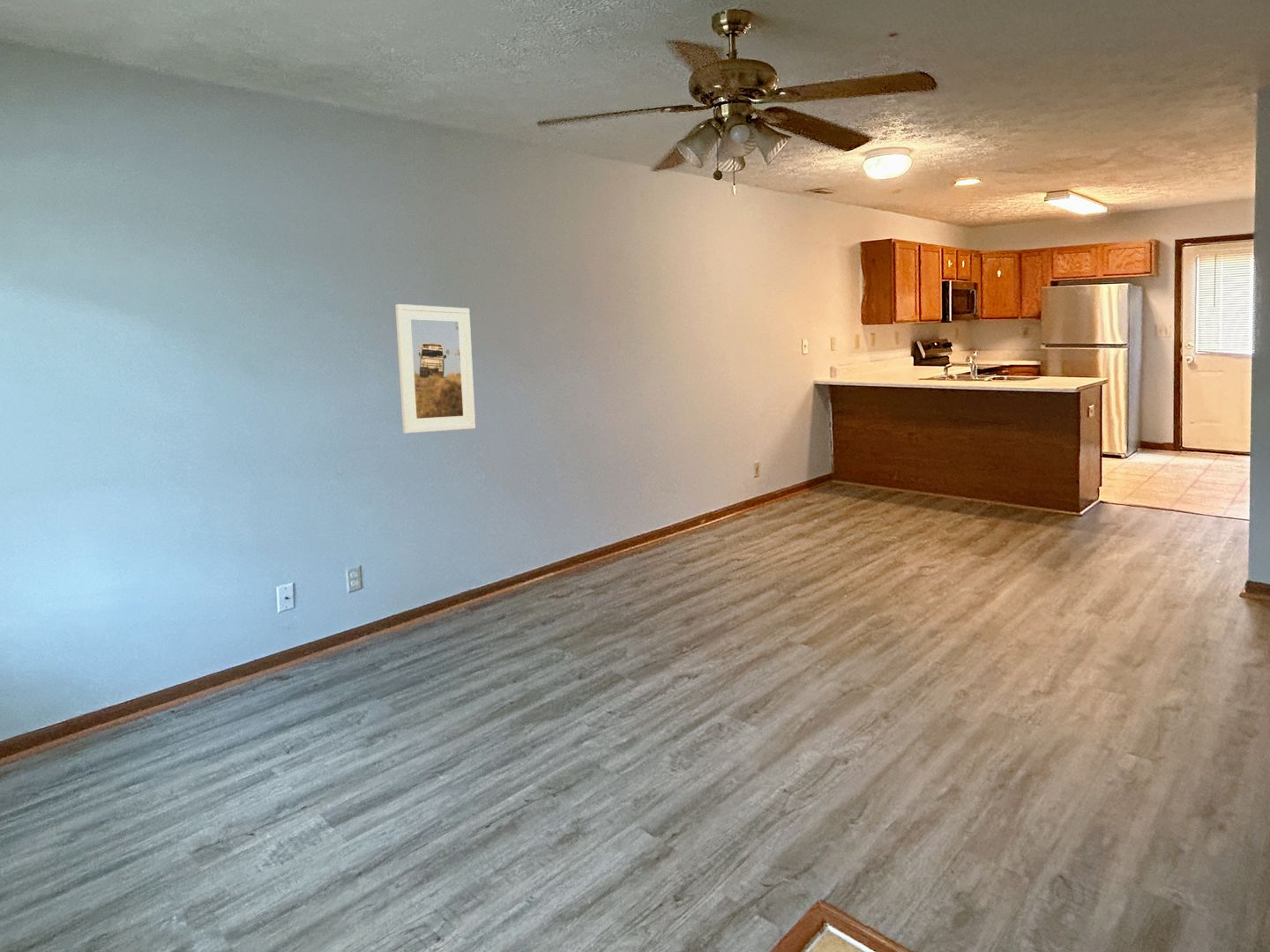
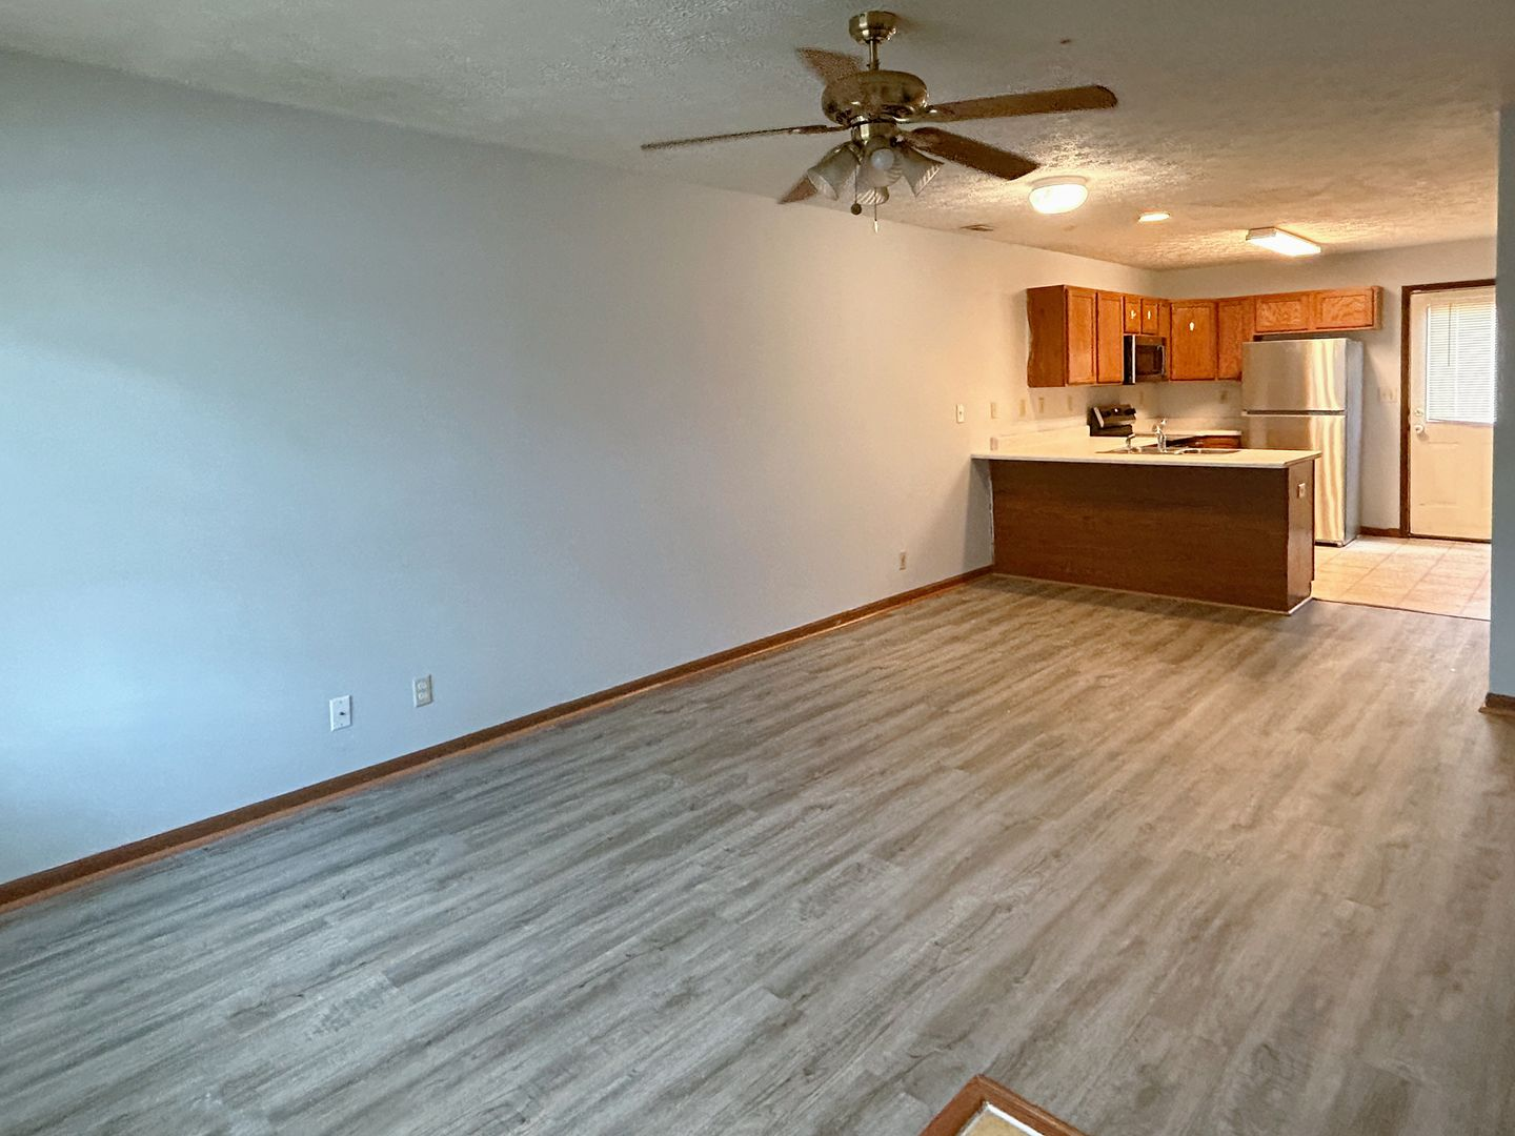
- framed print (437, 368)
